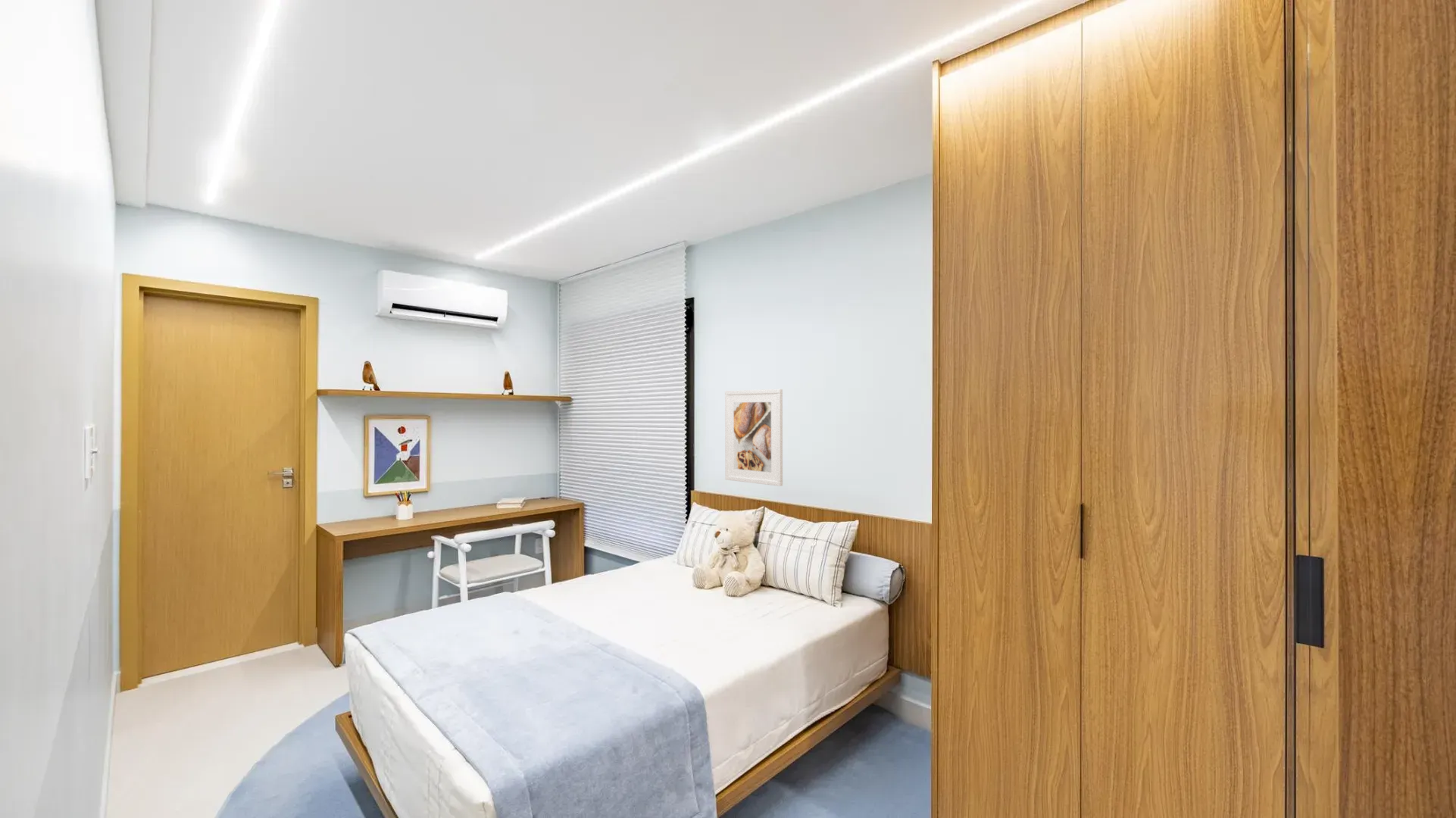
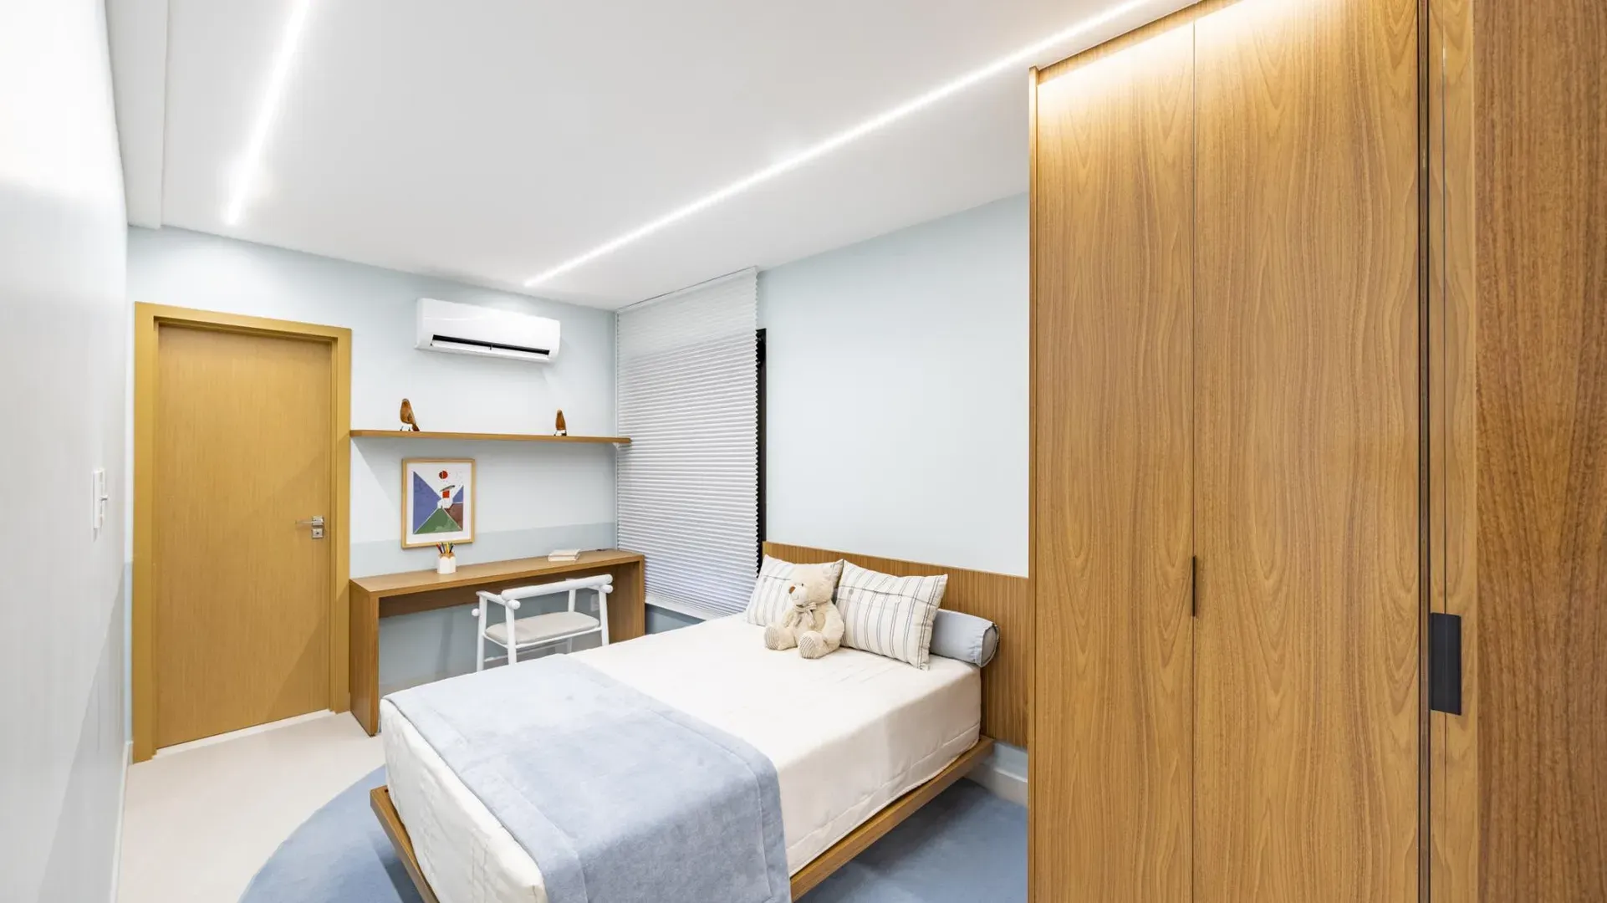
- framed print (752, 436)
